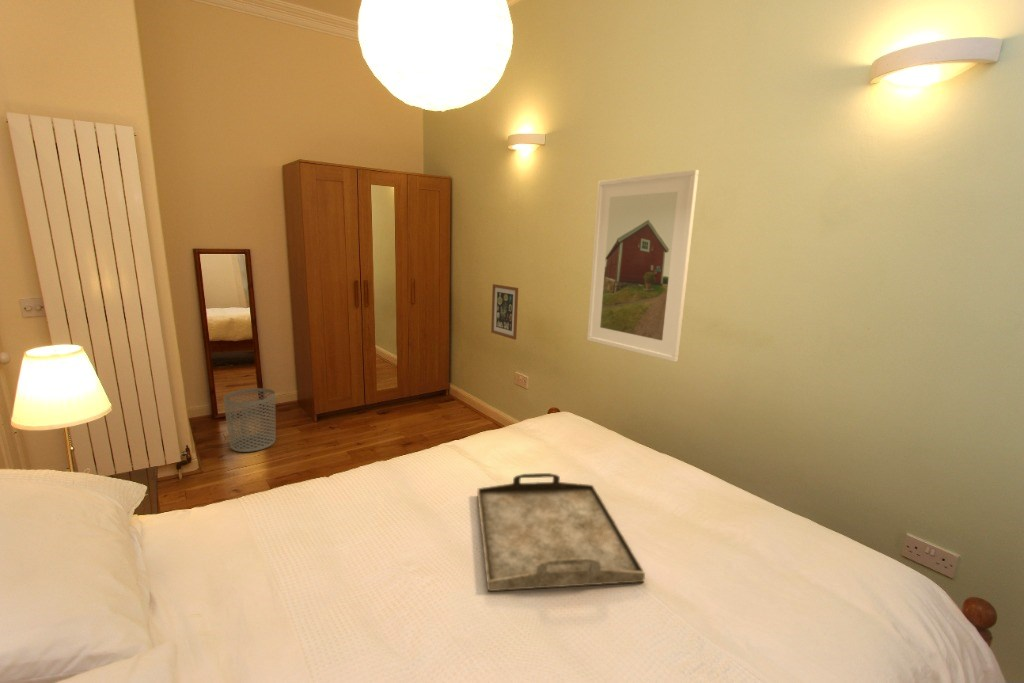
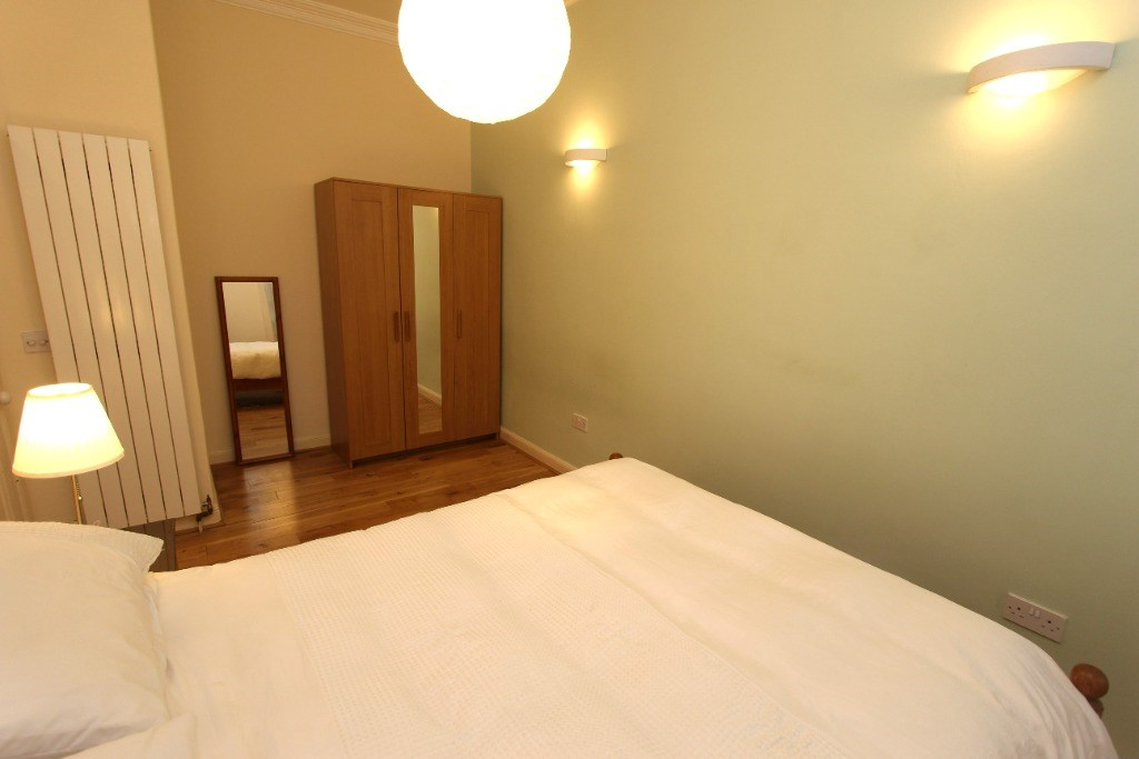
- waste bin (251, 419)
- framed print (635, 266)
- wall art (504, 311)
- serving tray (549, 521)
